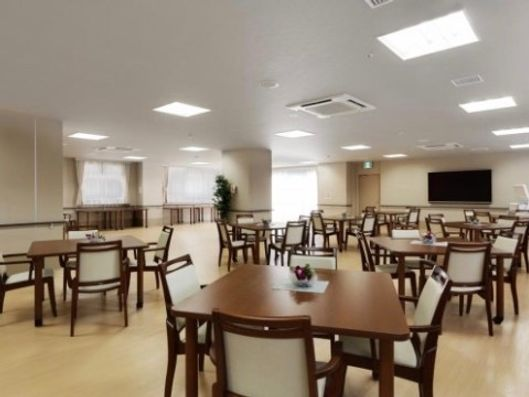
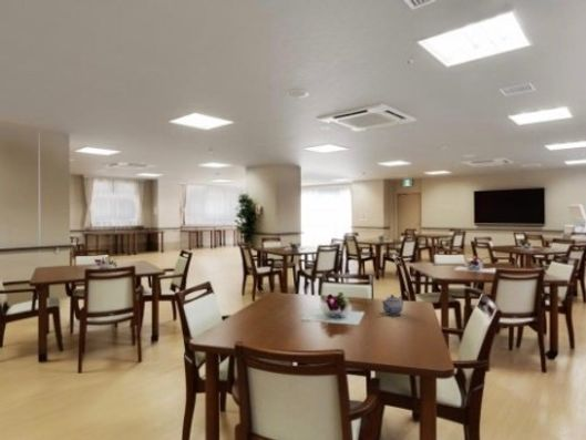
+ teapot (392, 304)
